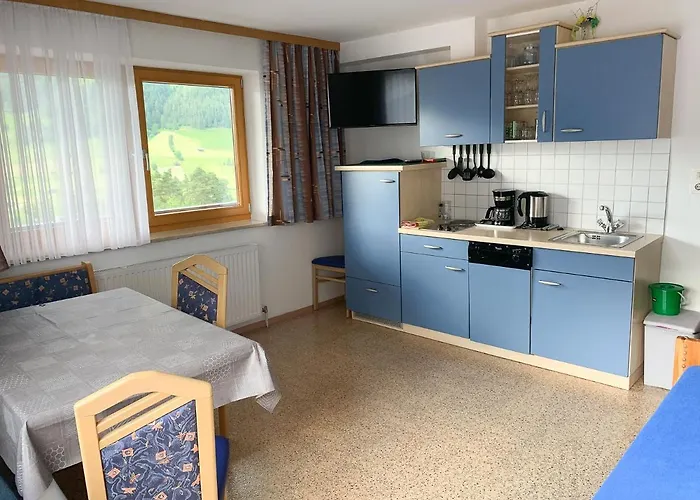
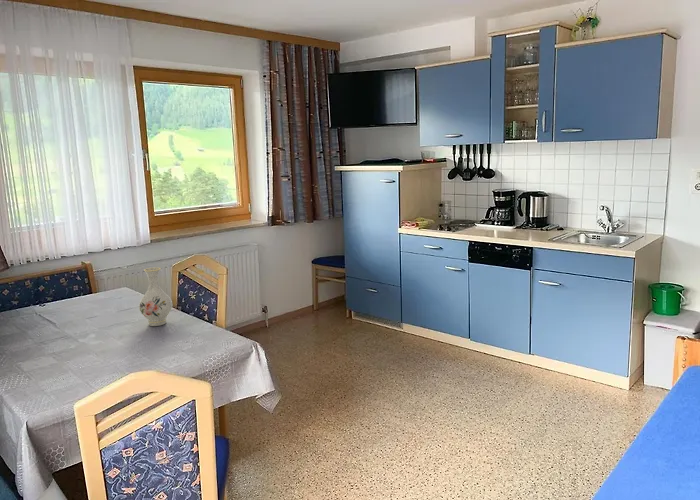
+ vase (154, 296)
